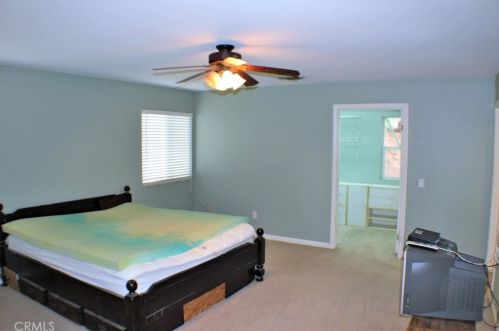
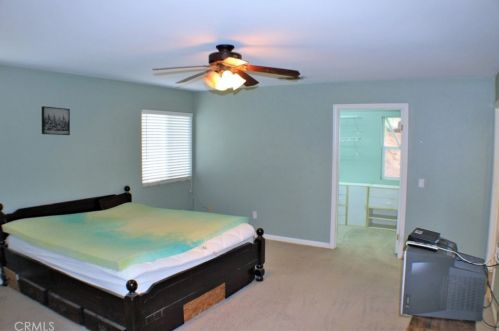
+ wall art (56, 121)
